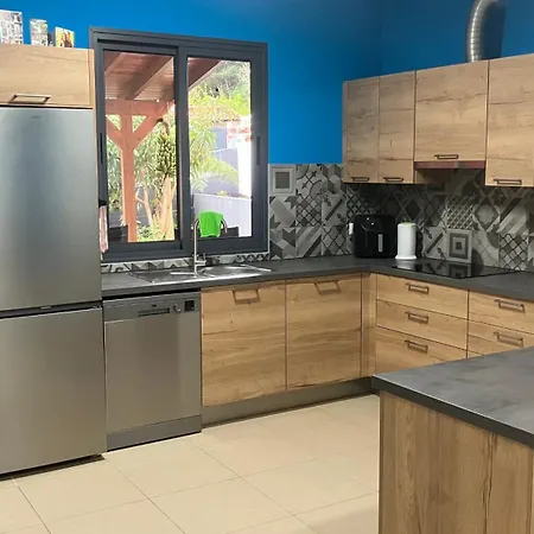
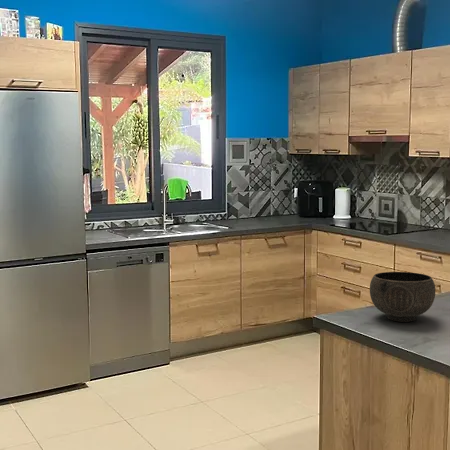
+ bowl (401, 297)
